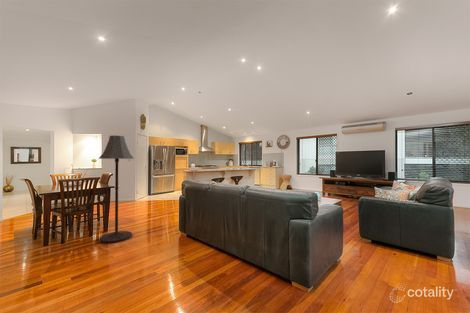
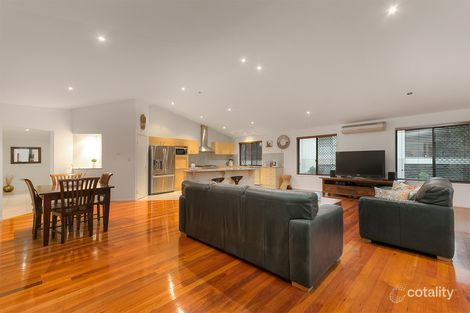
- floor lamp (116, 186)
